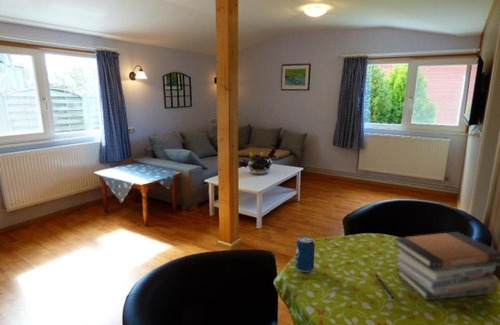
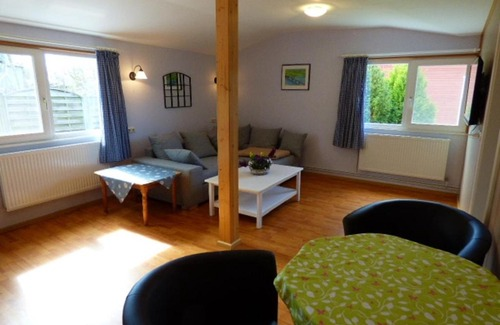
- pen (383, 285)
- beverage can (305, 253)
- book stack (444, 264)
